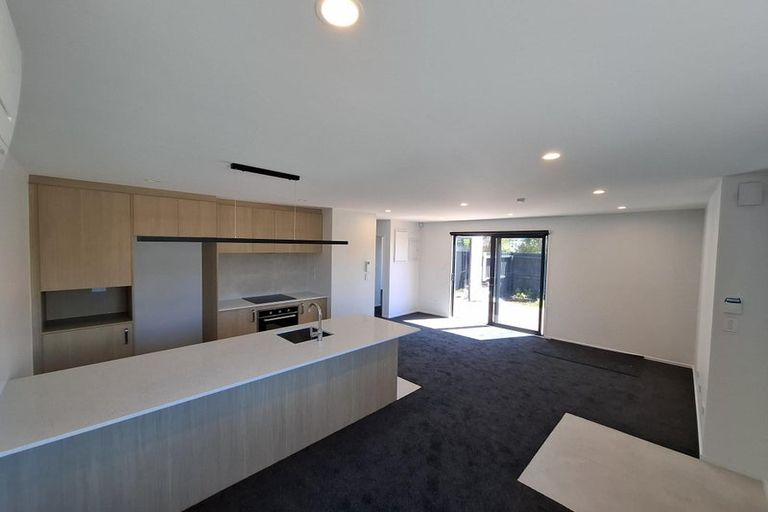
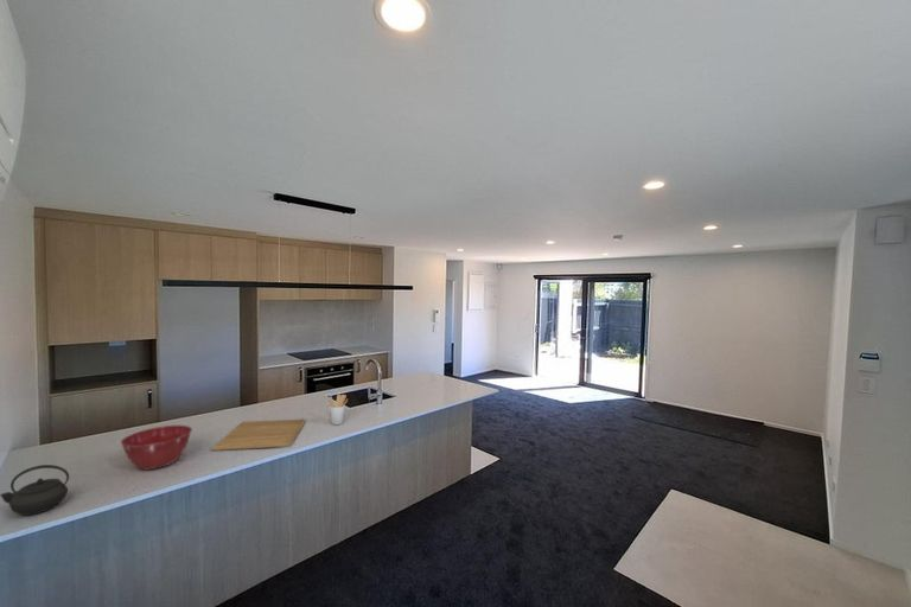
+ chopping board (263, 433)
+ kettle (36, 487)
+ mixing bowl (158, 448)
+ utensil holder (338, 408)
